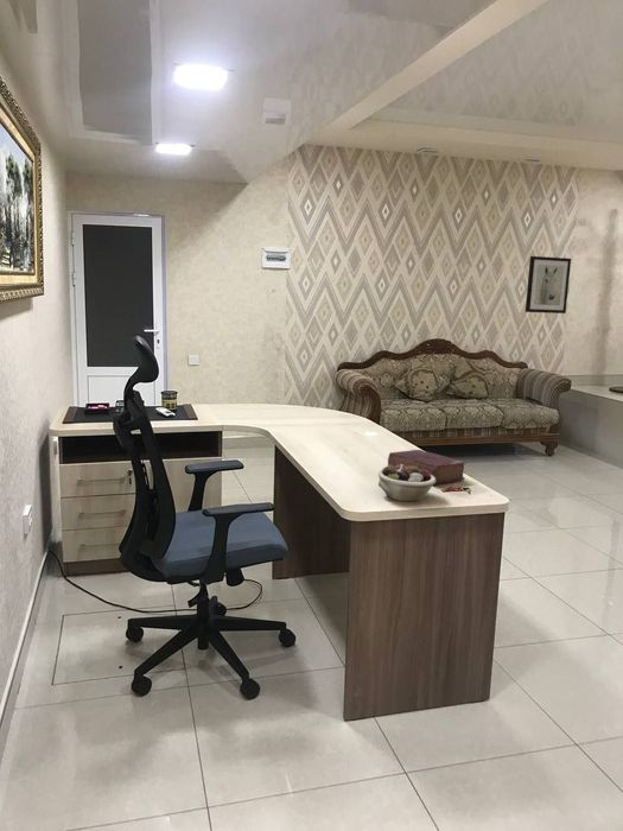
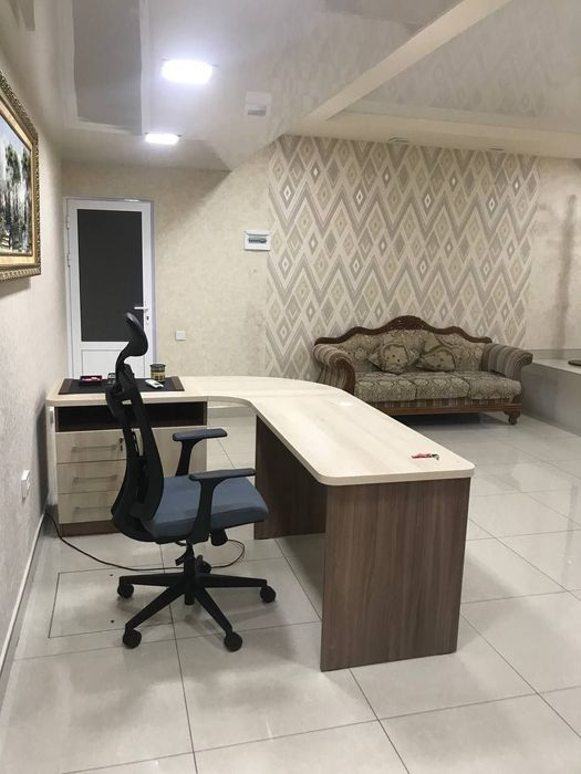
- succulent planter (406, 481)
- book (426, 465)
- wall art (547, 285)
